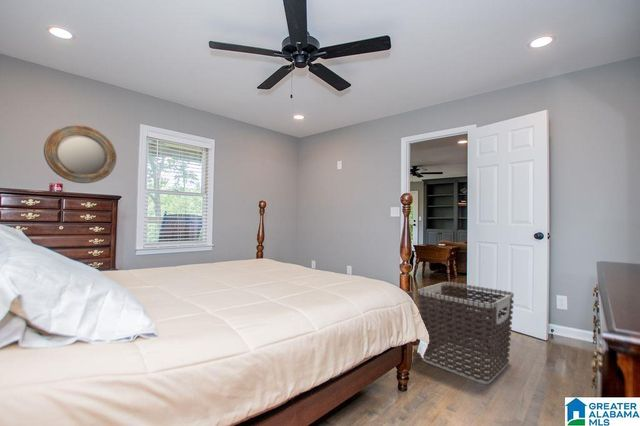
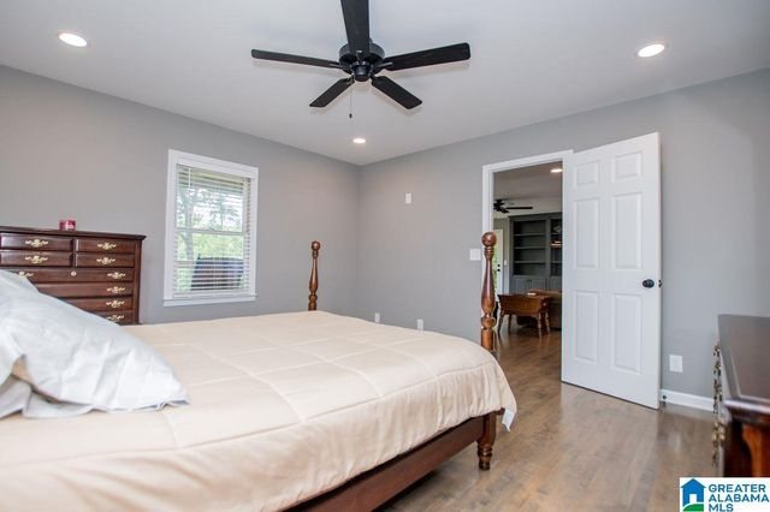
- home mirror (82, 154)
- clothes hamper (464, 326)
